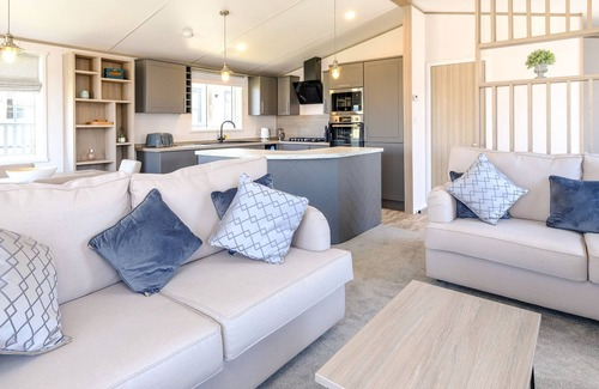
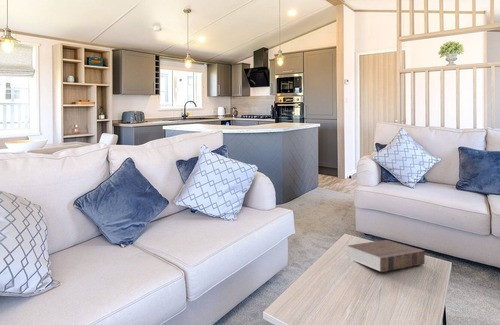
+ book (384, 254)
